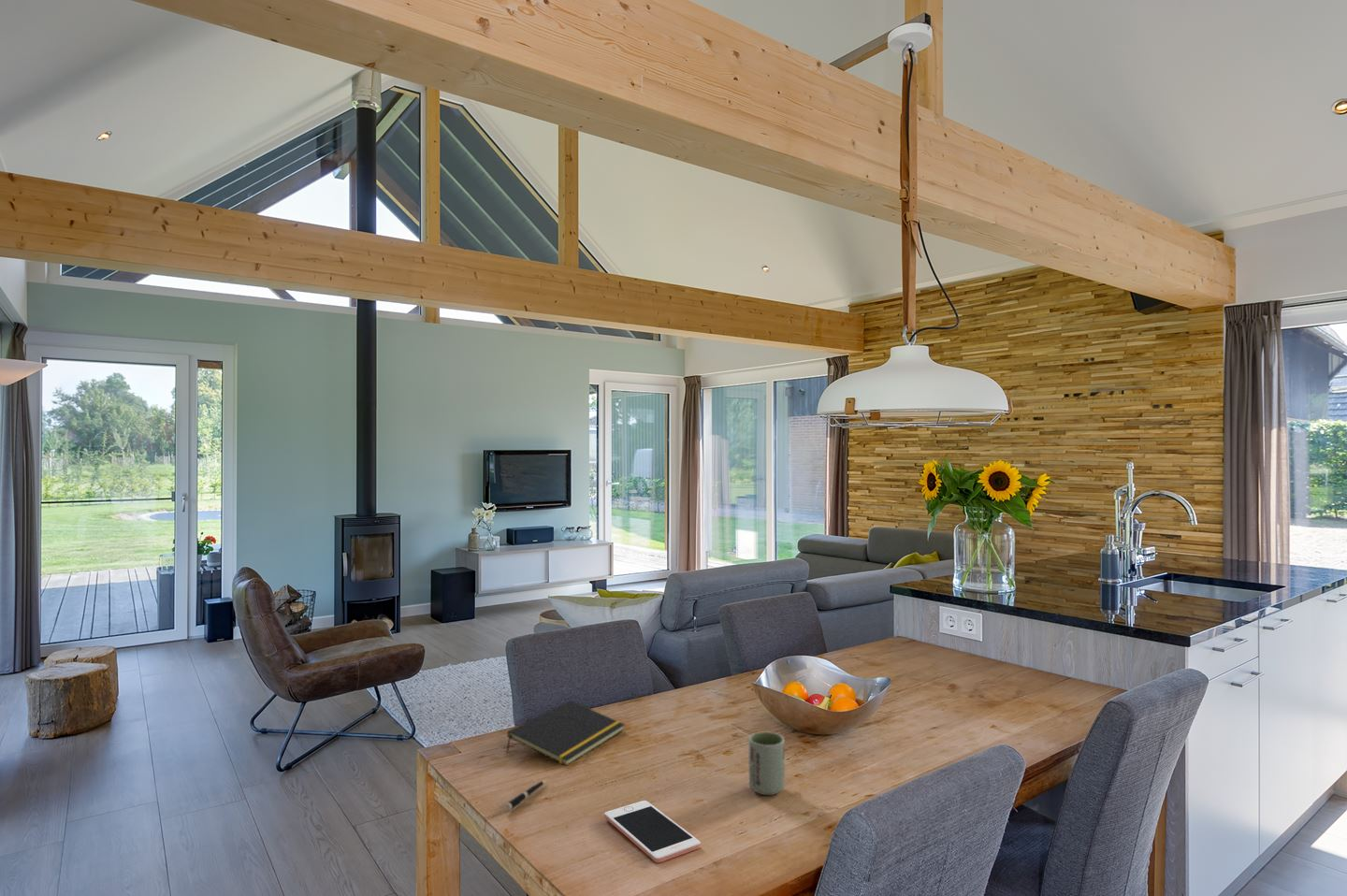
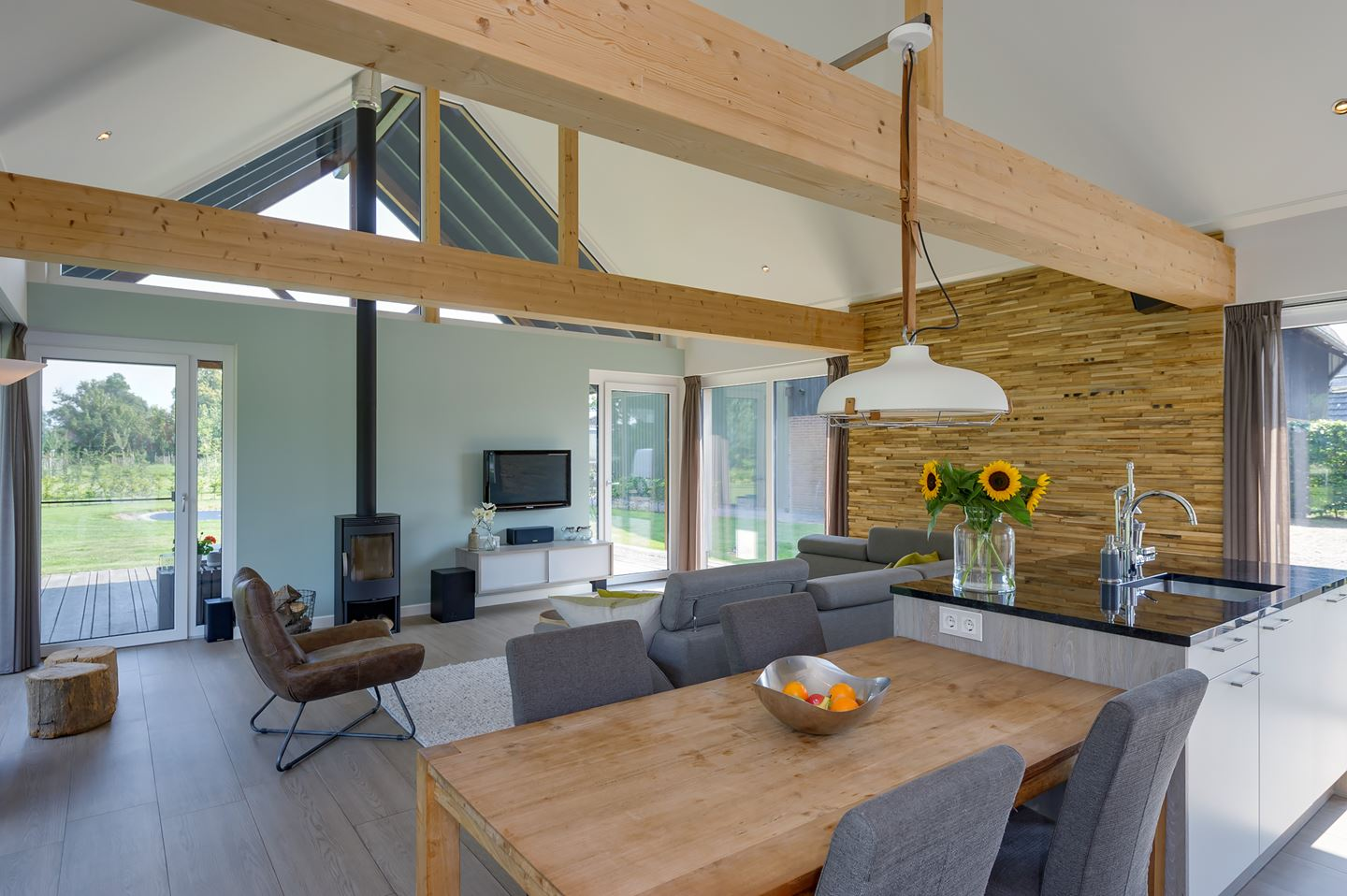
- cup (766, 763)
- pen (528, 791)
- notepad (568, 730)
- cell phone (650, 829)
